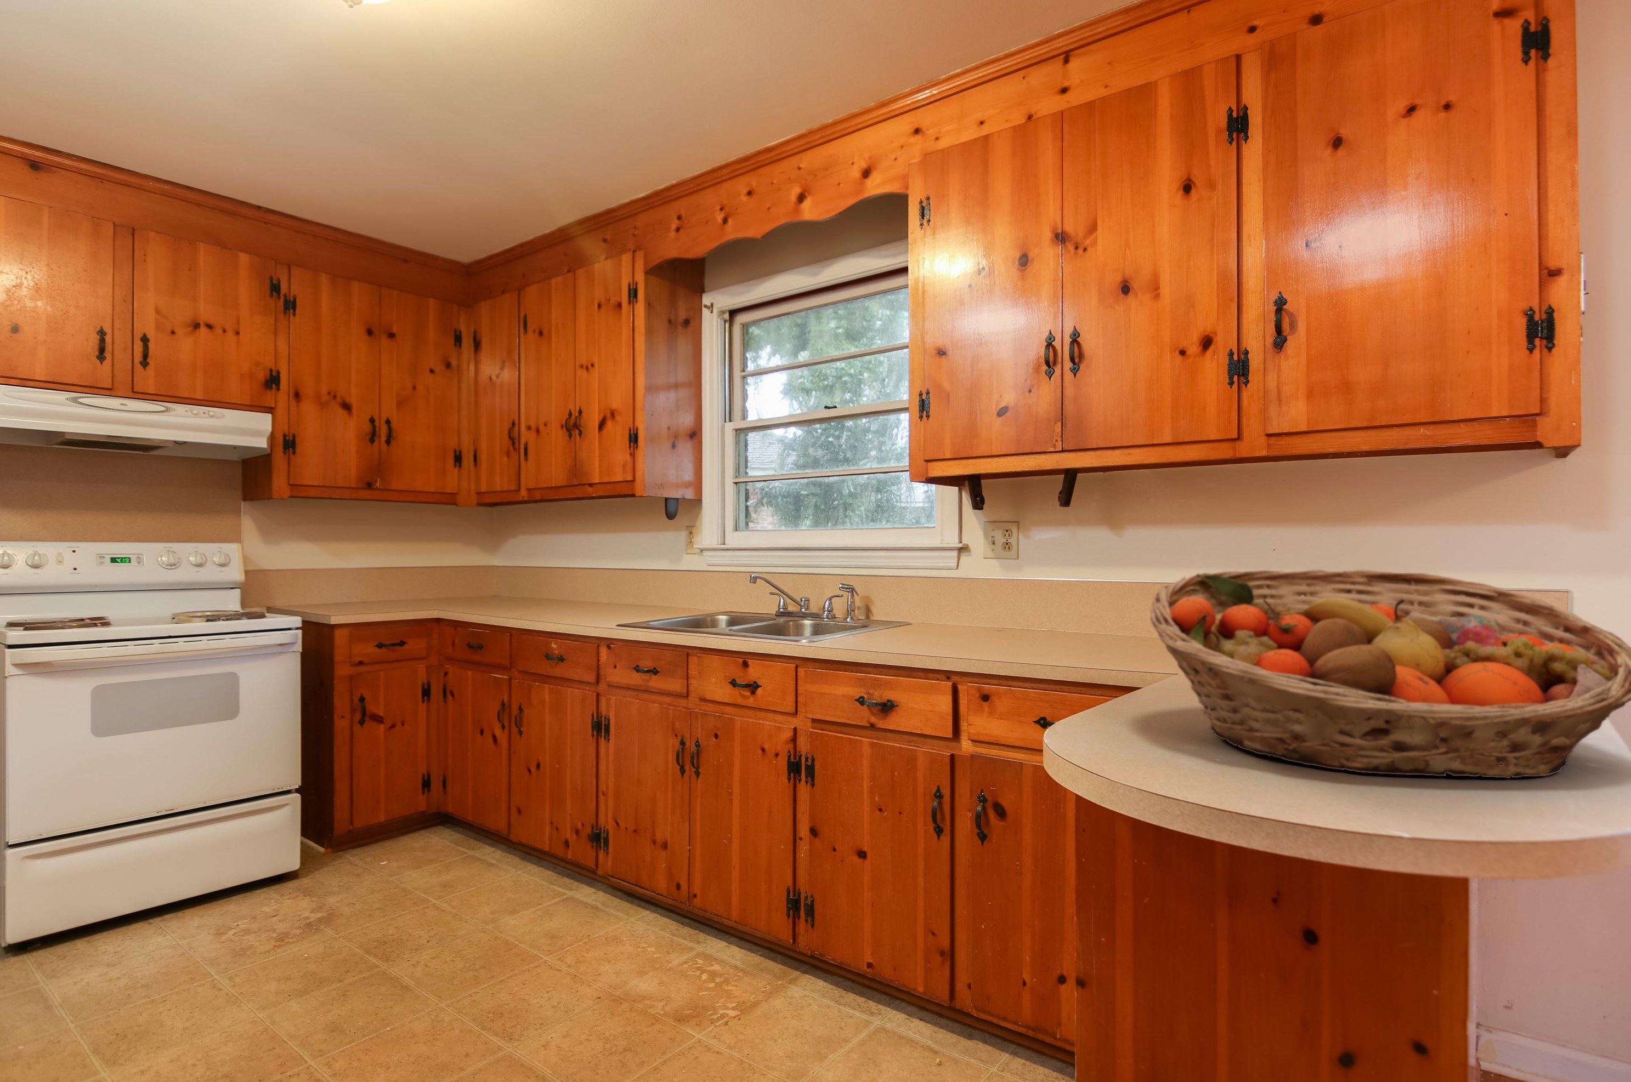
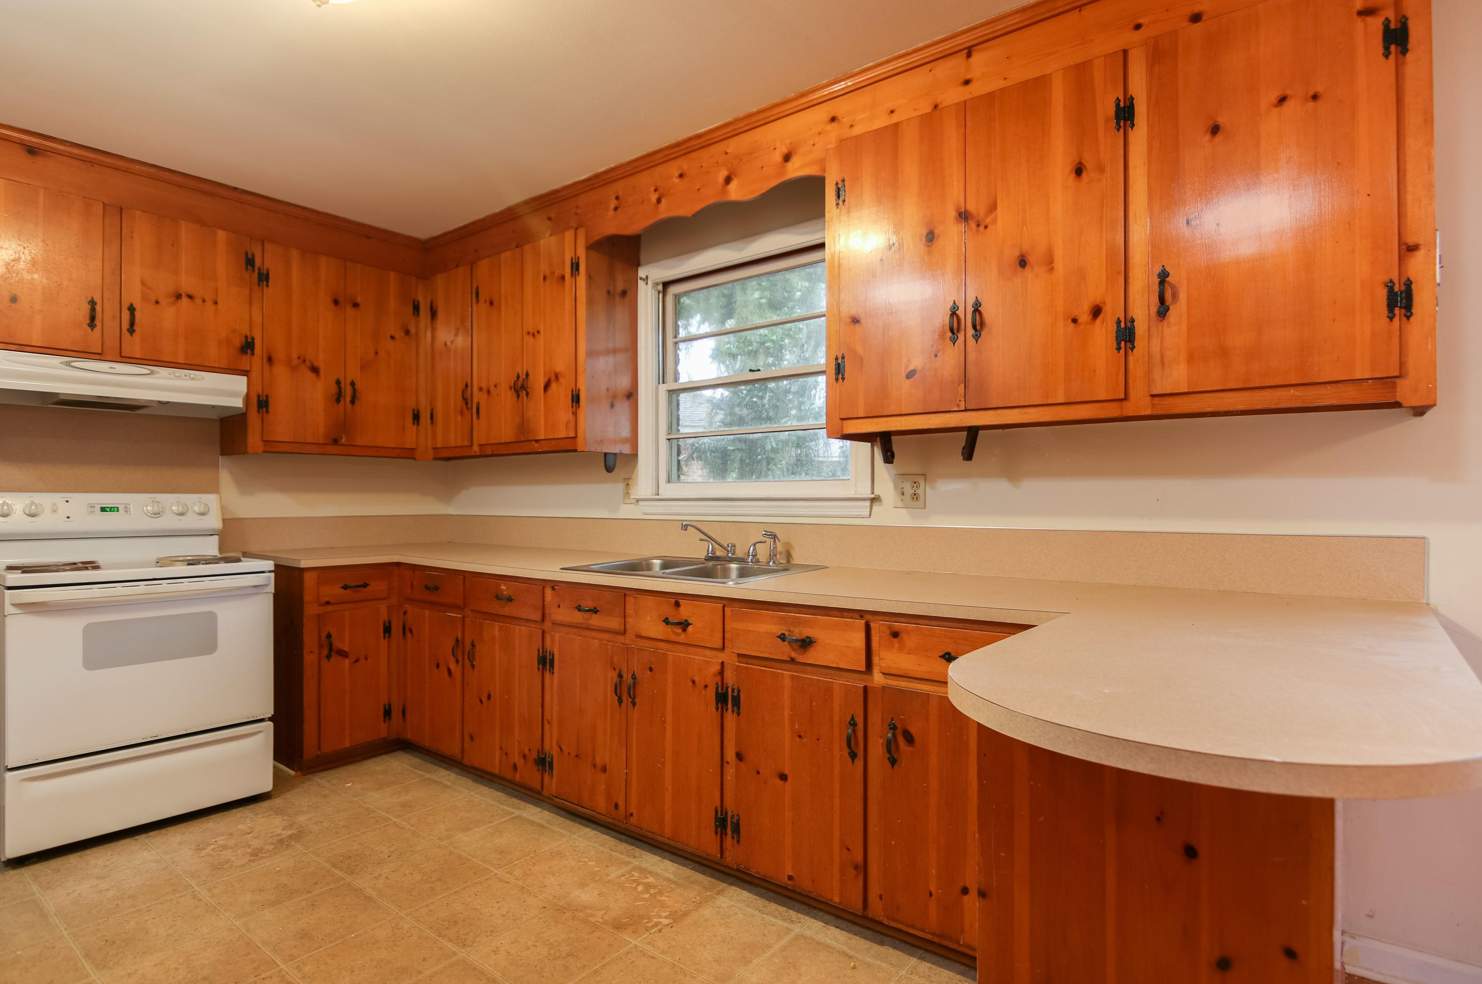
- fruit basket (1368, 658)
